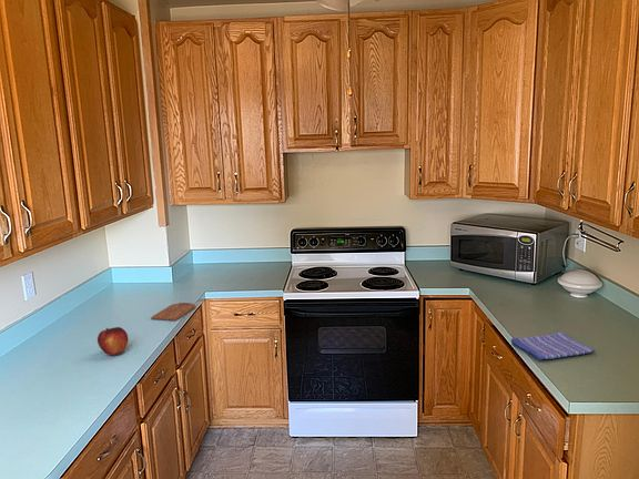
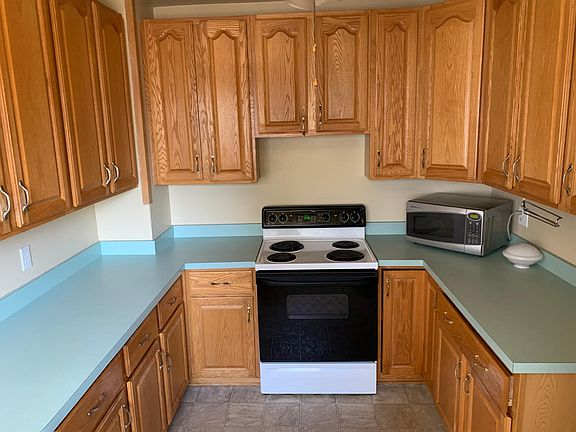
- cutting board (175, 310)
- dish towel (550, 345)
- fruit (113, 339)
